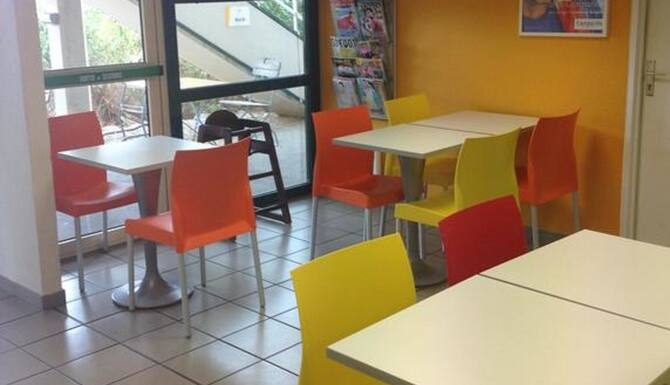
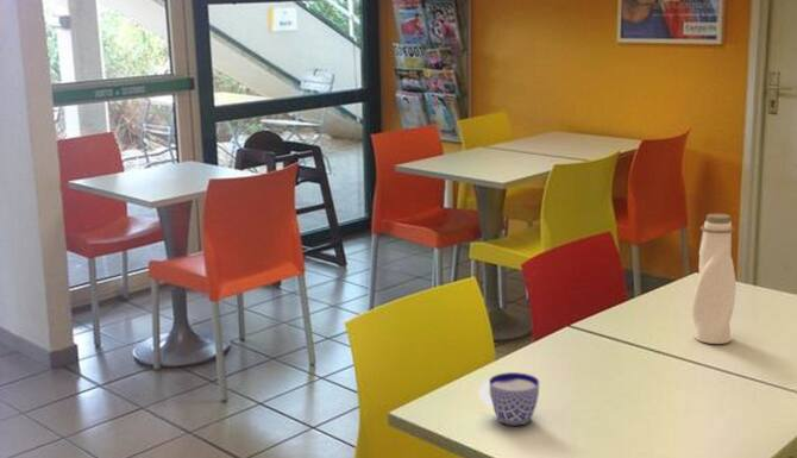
+ water bottle (713, 277)
+ cup (507, 399)
